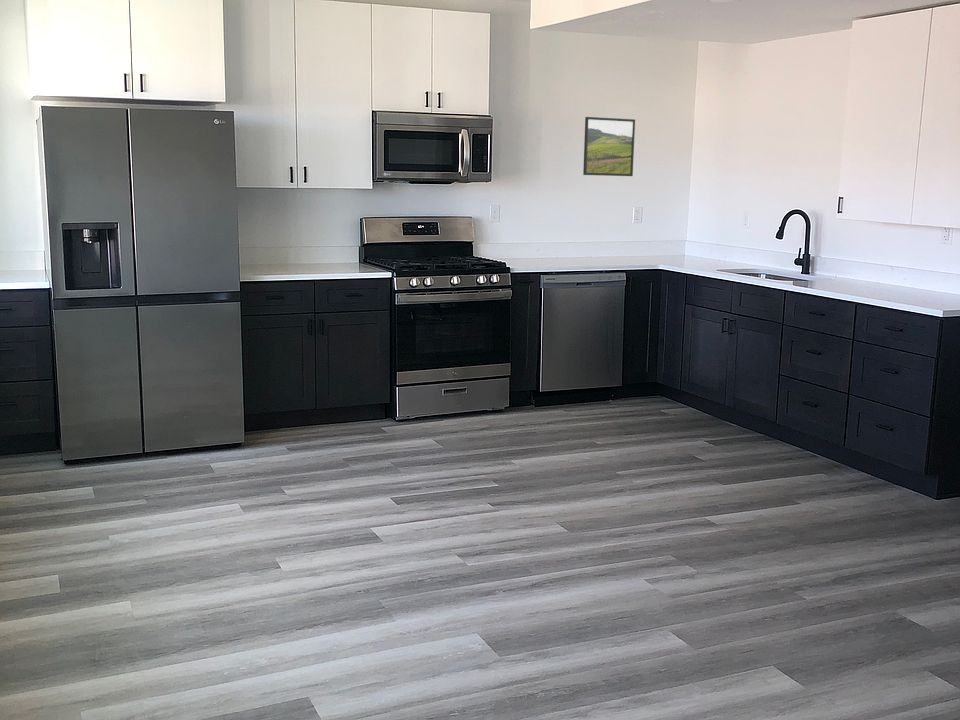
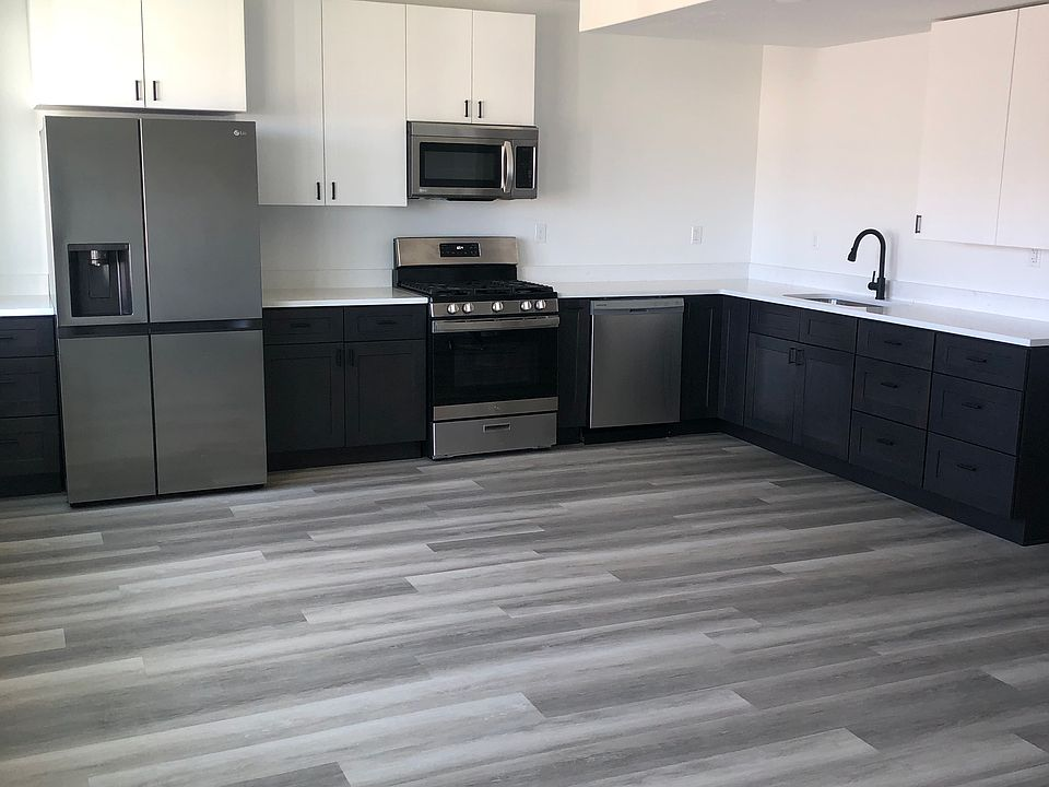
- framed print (609, 147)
